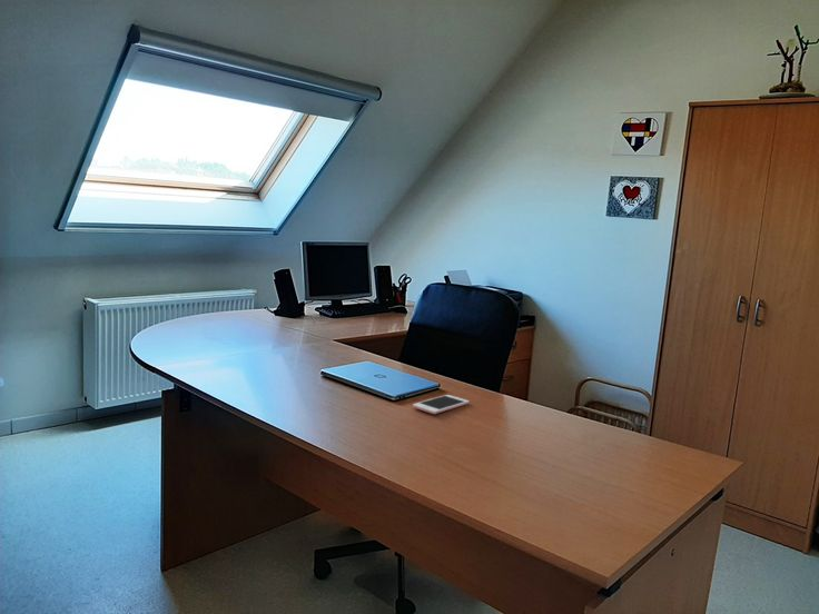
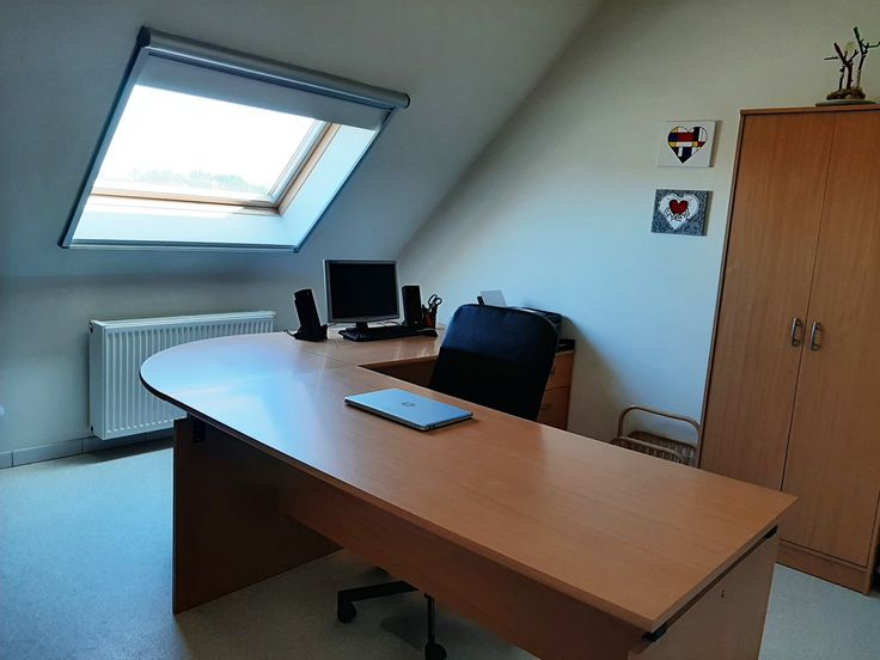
- cell phone (441, 404)
